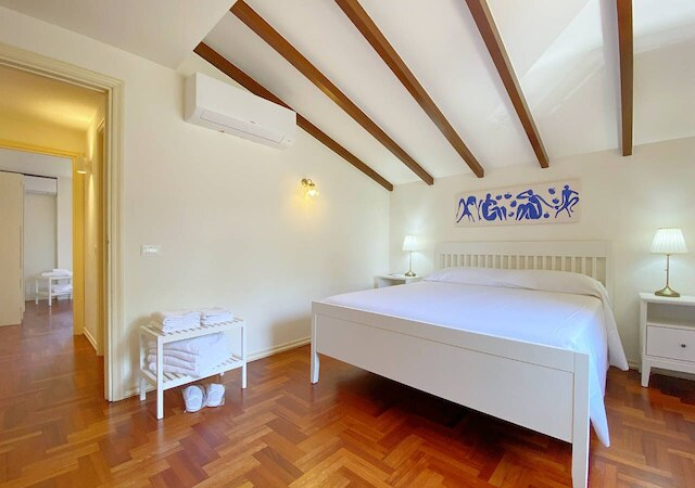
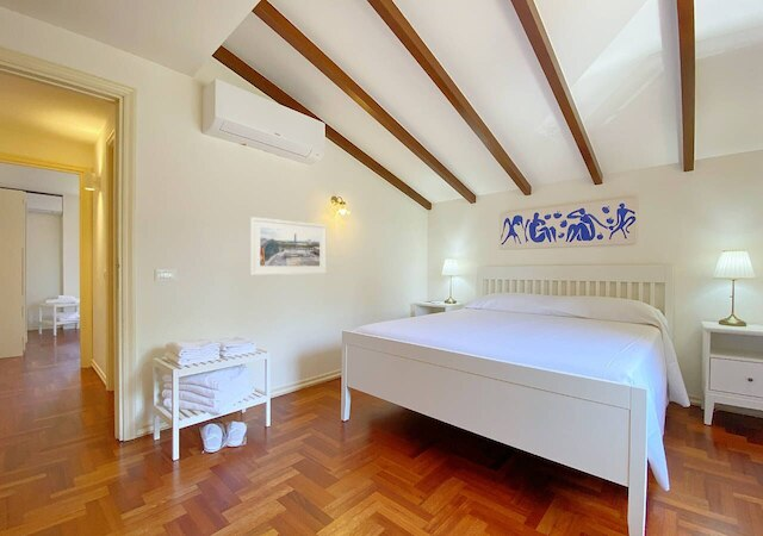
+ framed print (291, 248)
